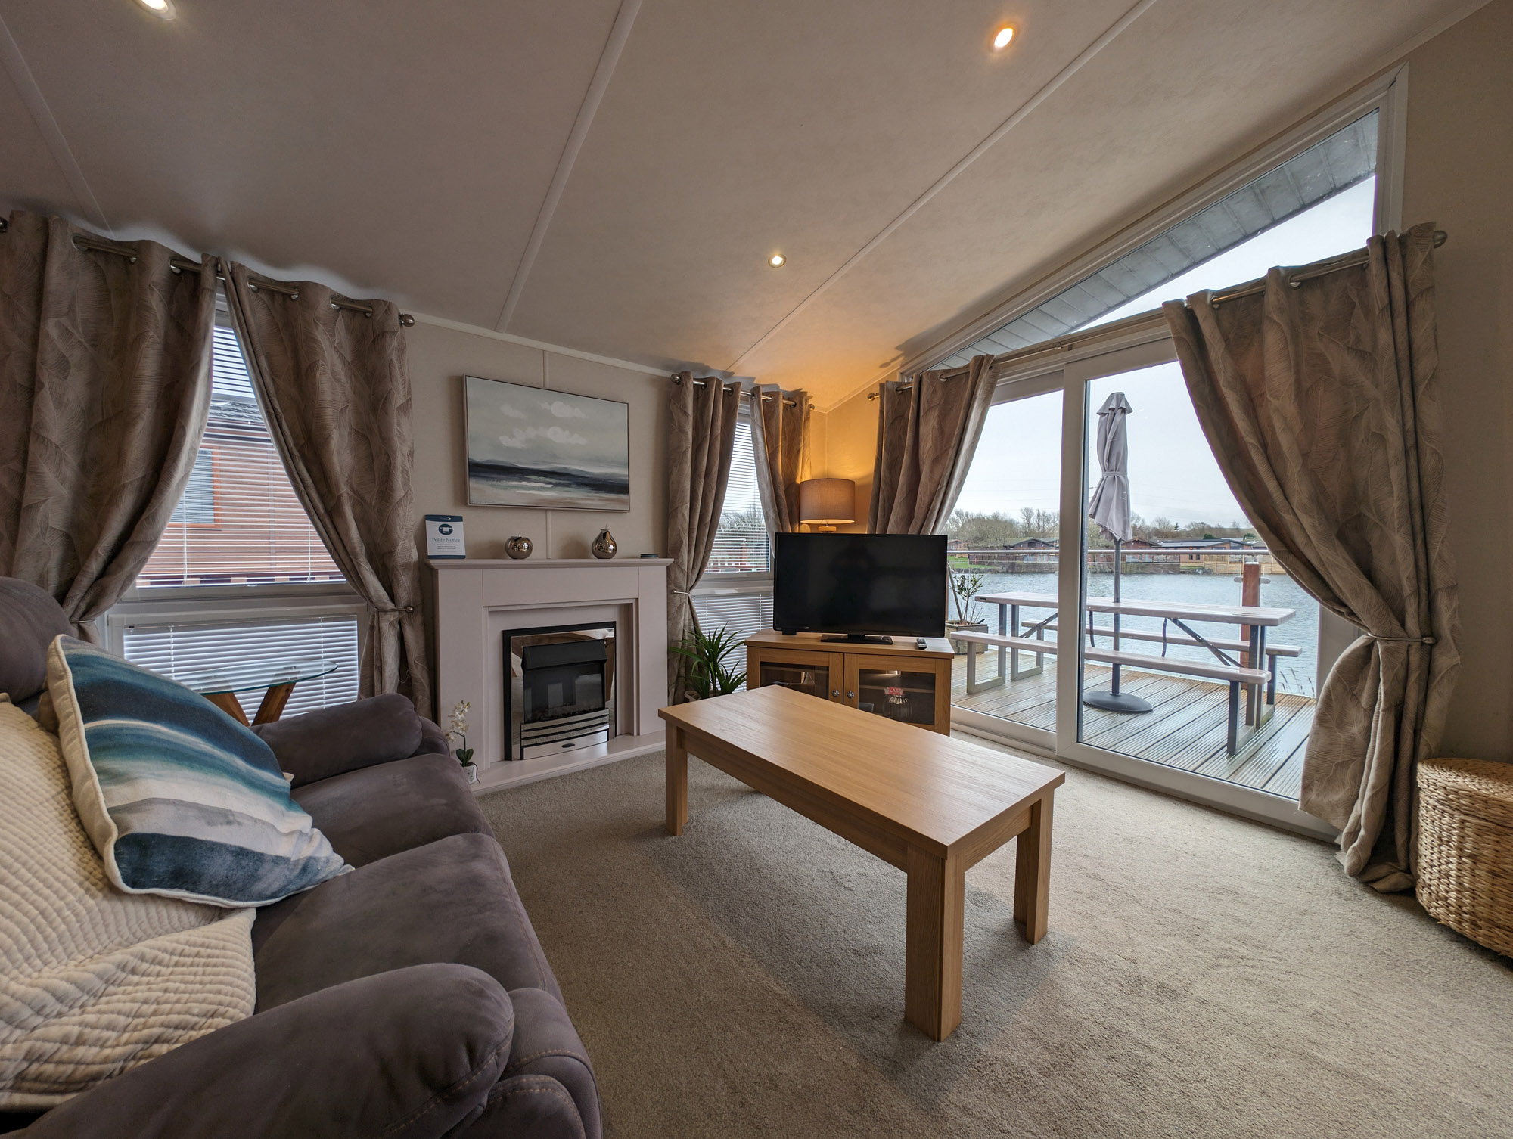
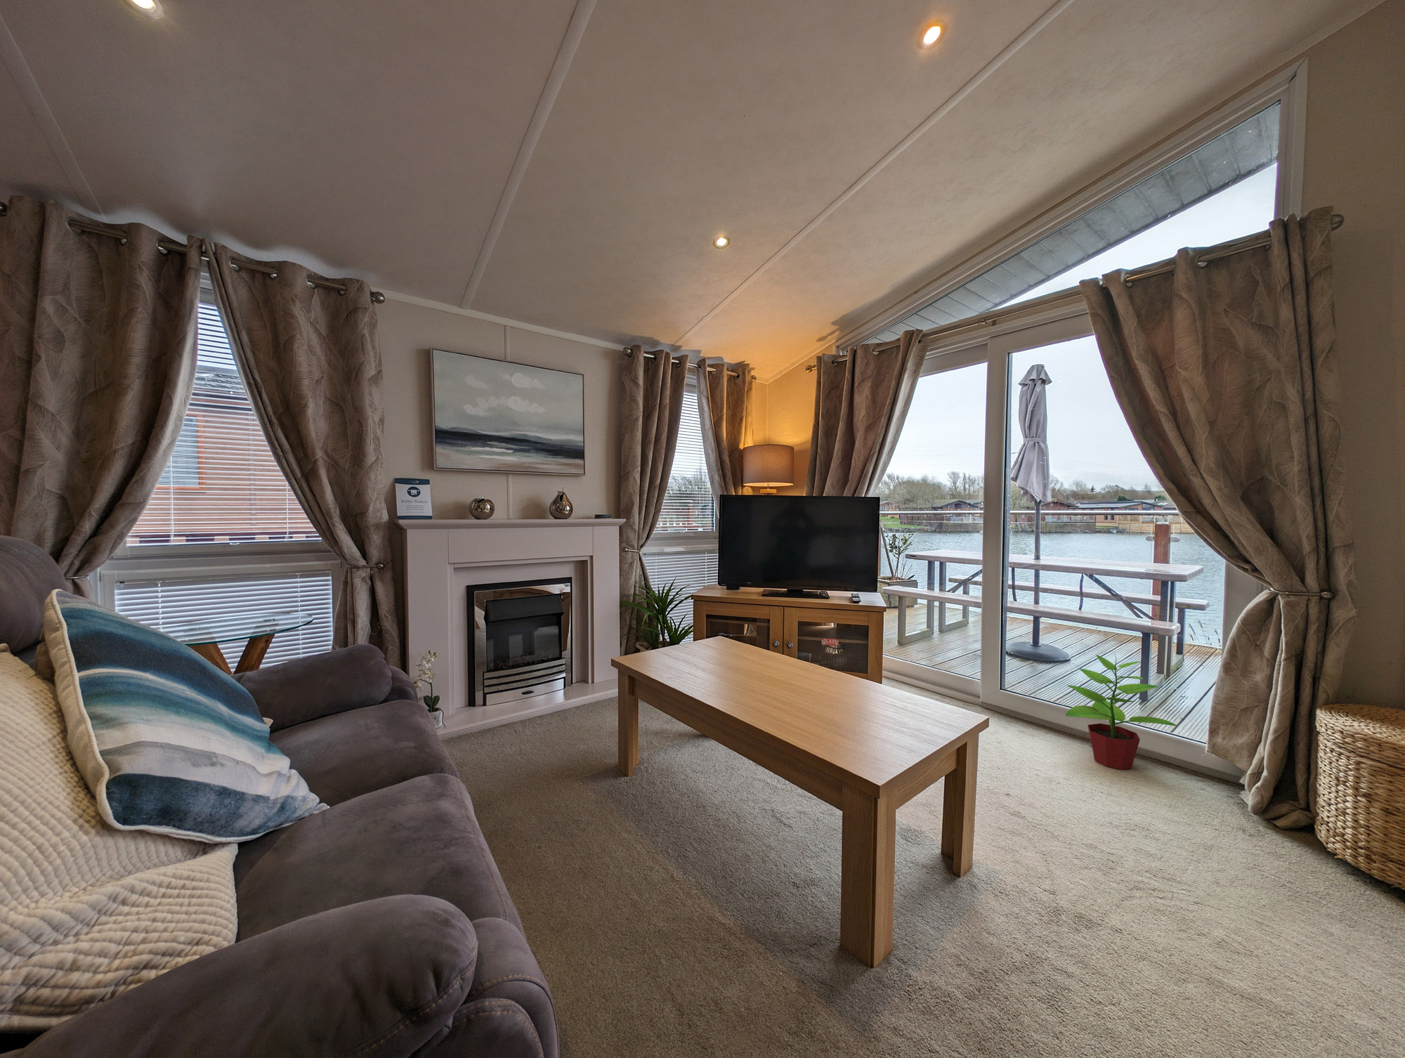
+ potted plant (1118, 709)
